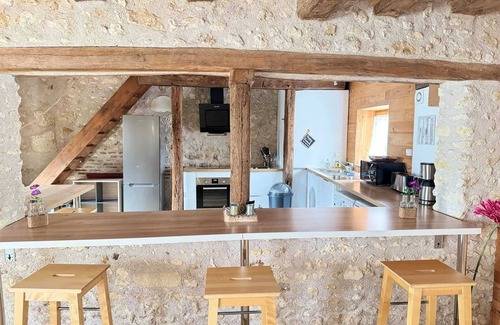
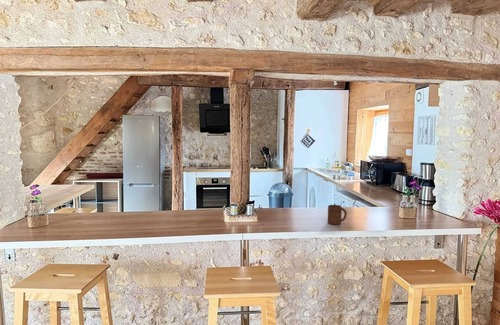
+ cup (336, 214)
